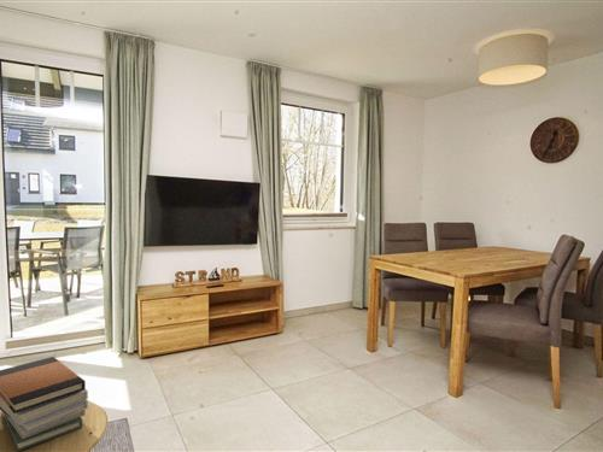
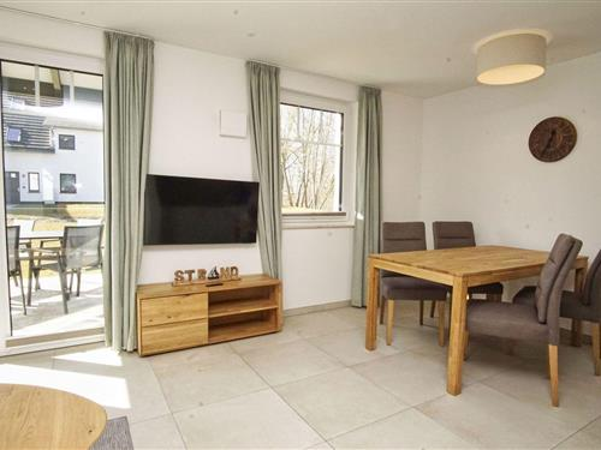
- book stack (39, 399)
